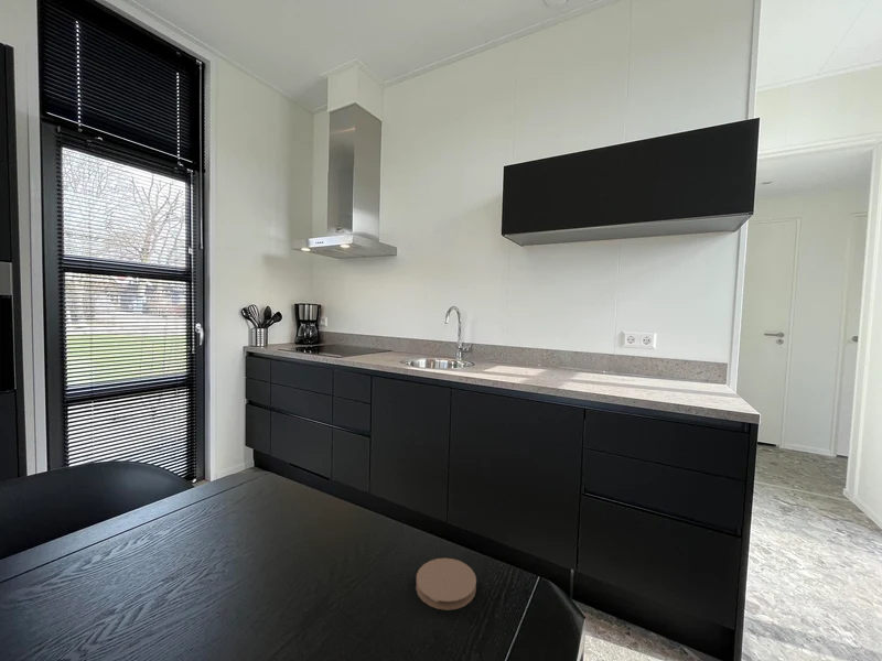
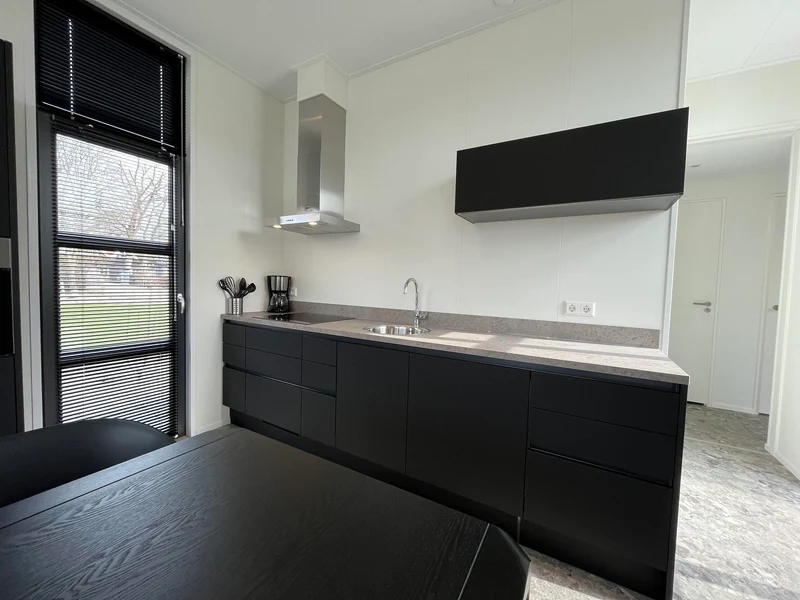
- coaster (445, 582)
